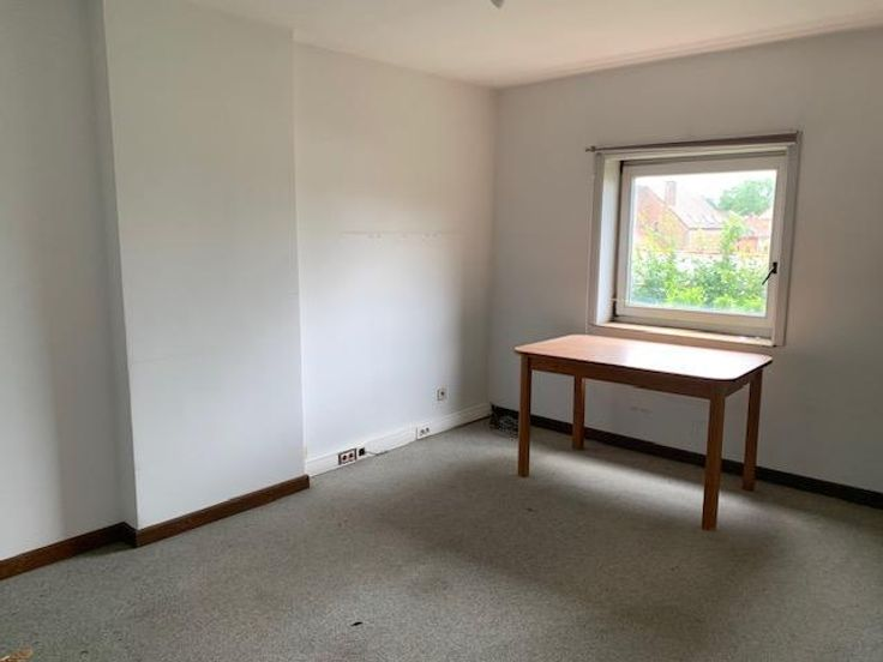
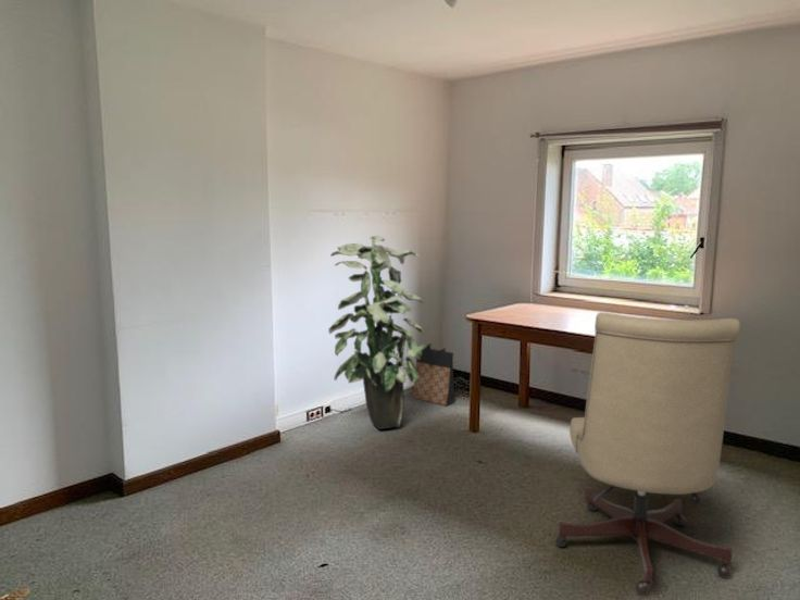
+ chair (646, 434)
+ indoor plant (376, 332)
+ bag (434, 372)
